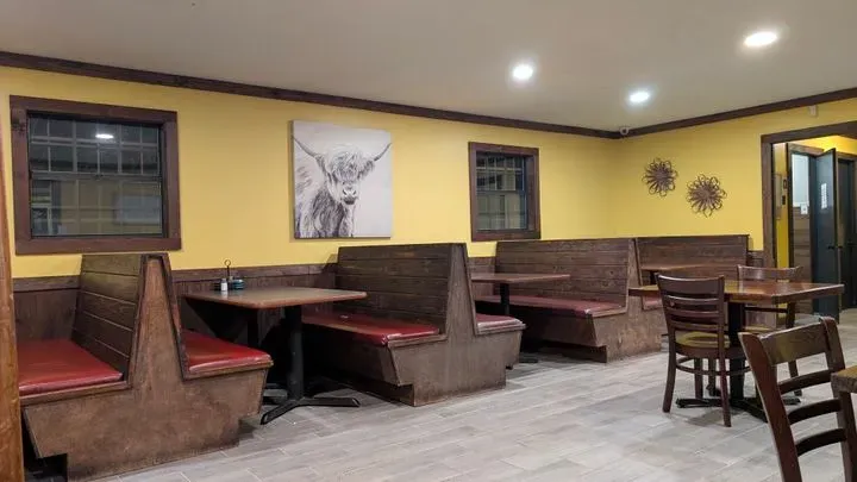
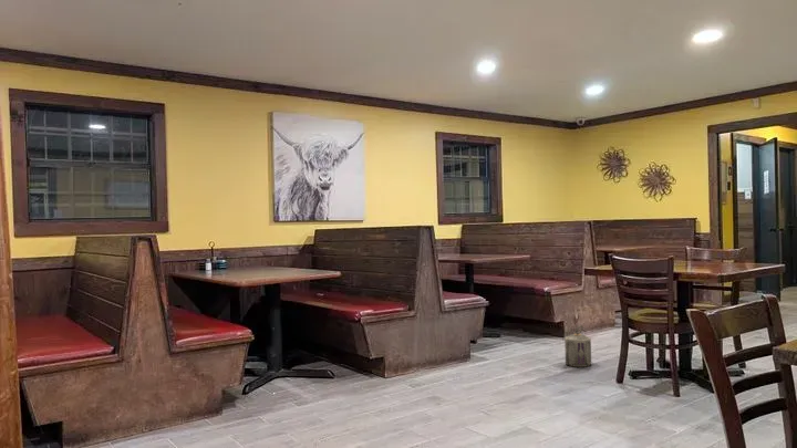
+ lantern (578, 344)
